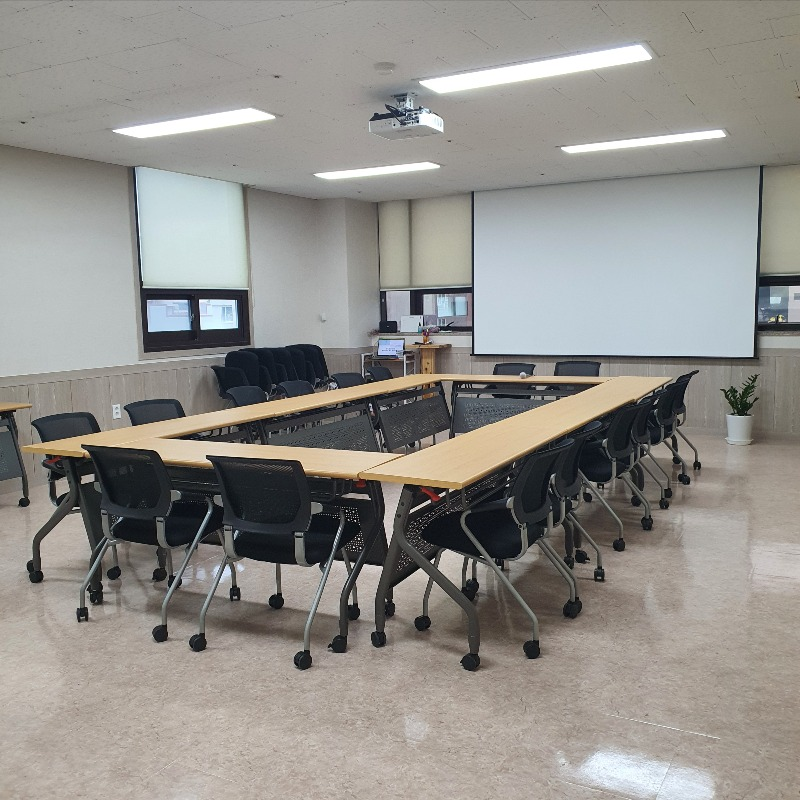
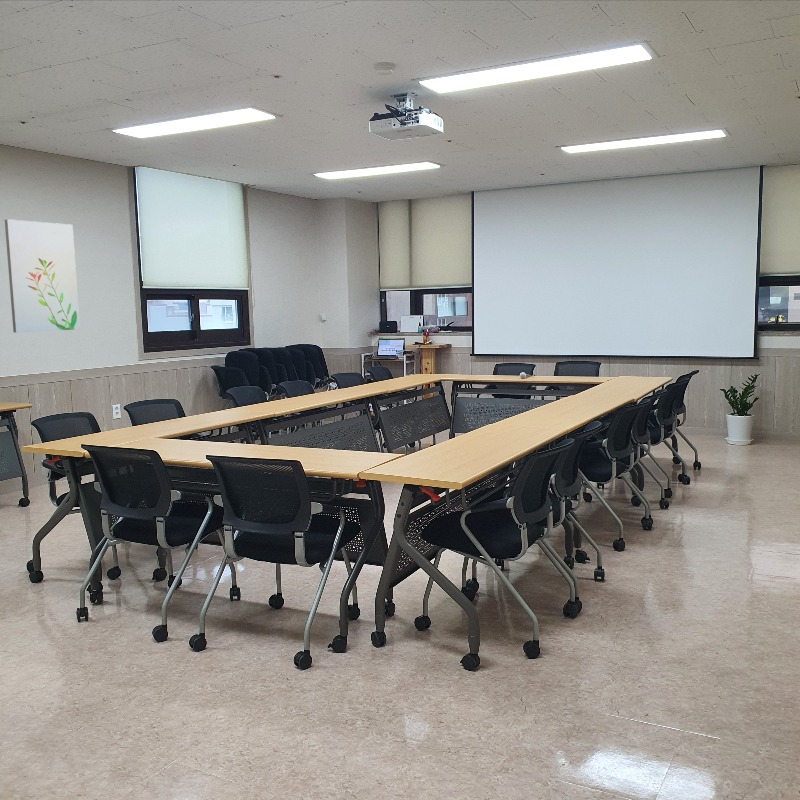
+ wall art (43, 277)
